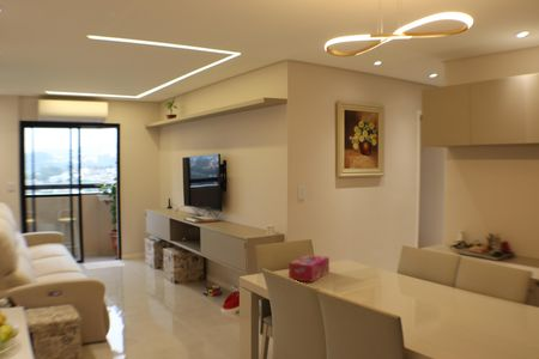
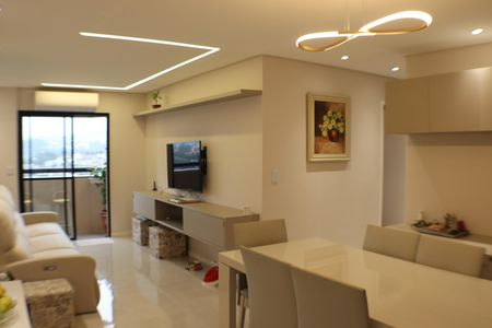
- tissue box (309, 267)
